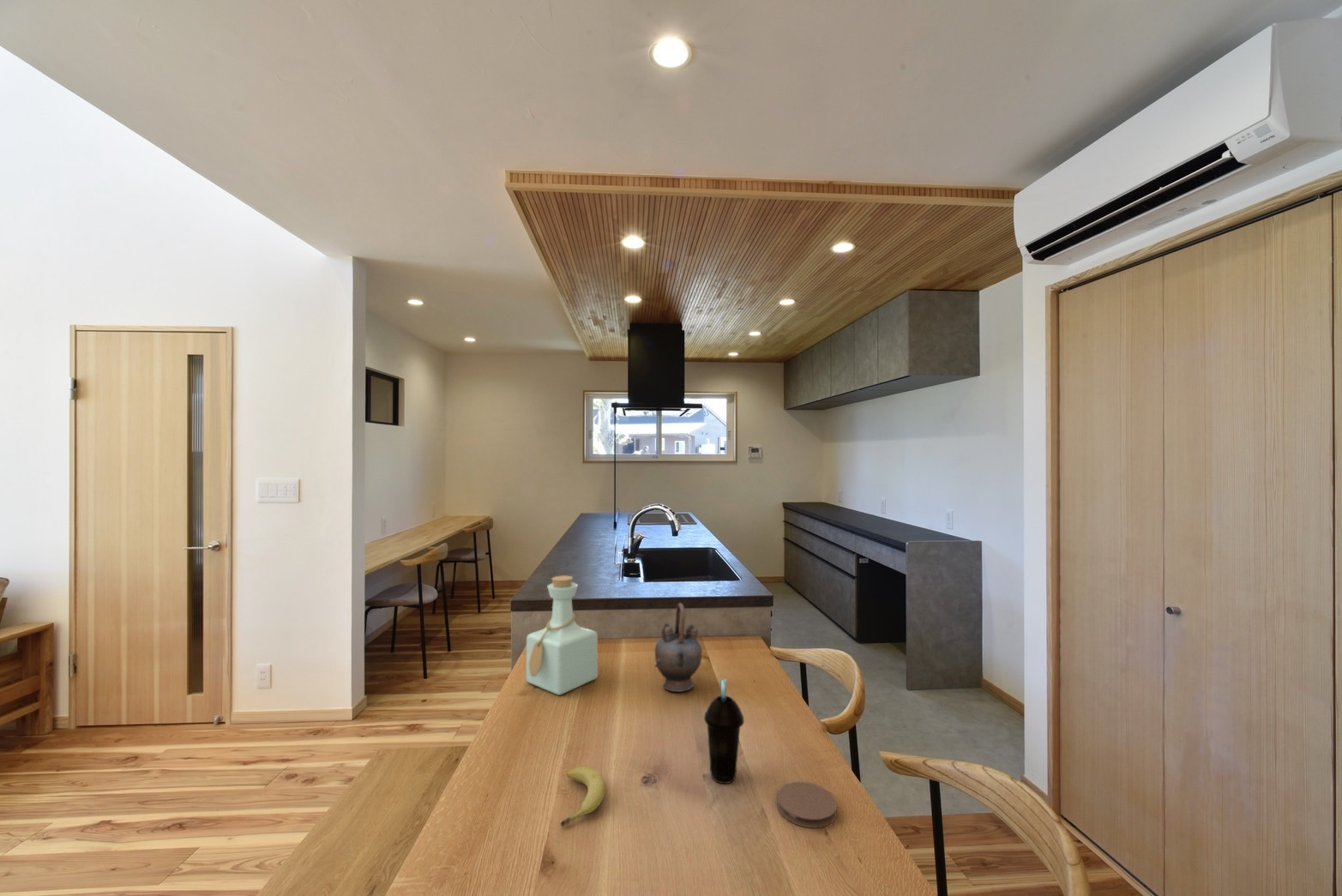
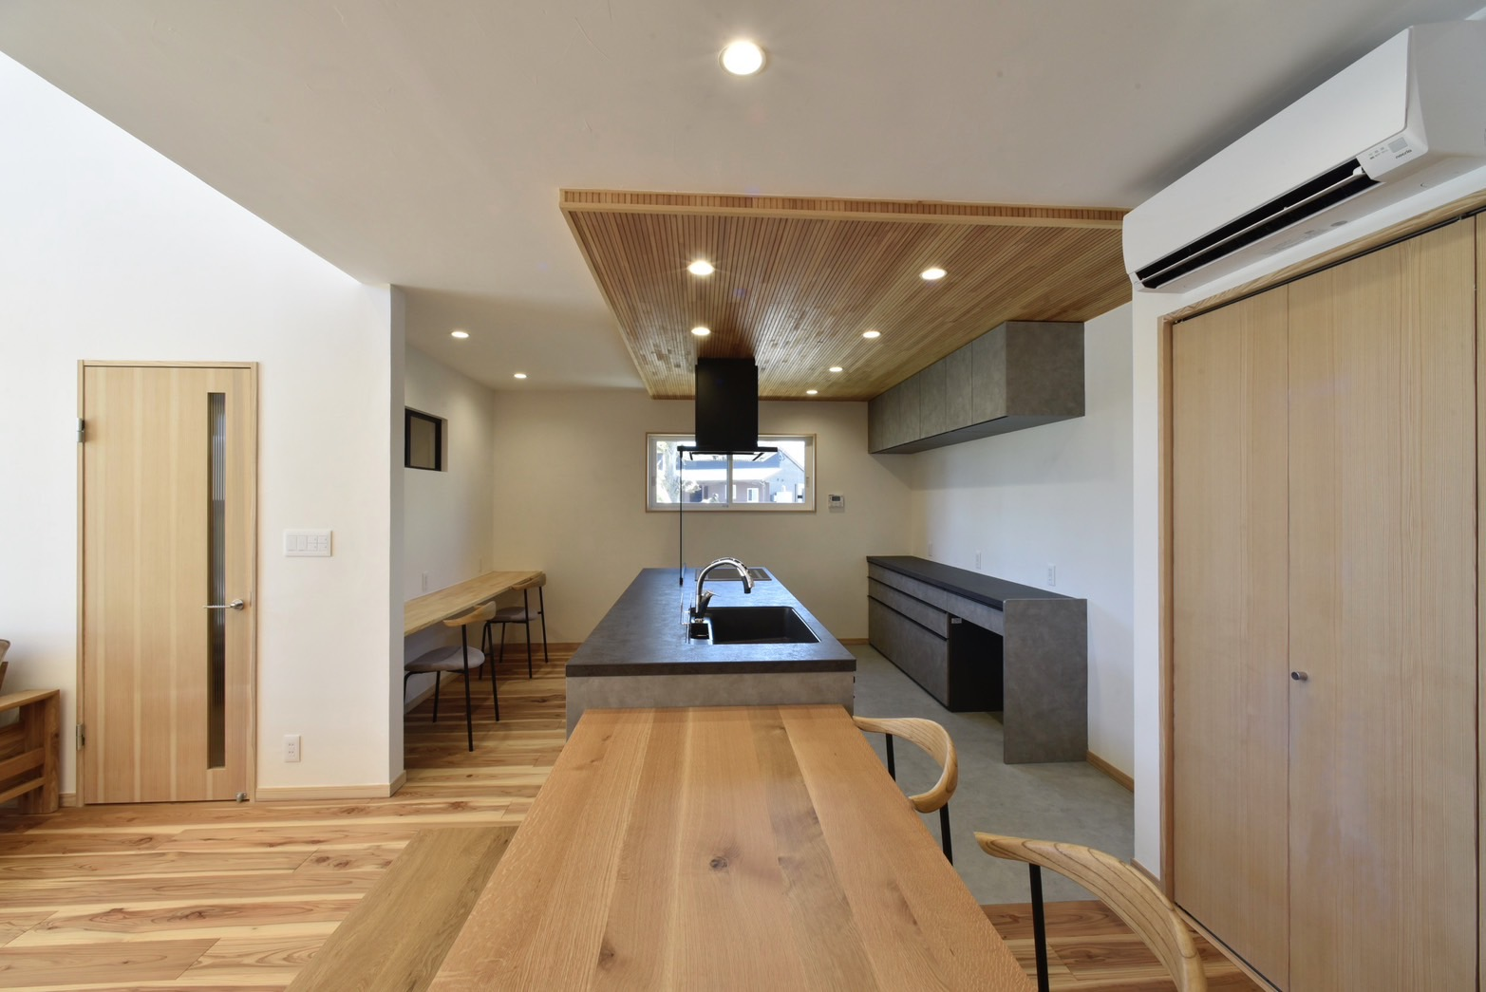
- cup (724, 728)
- teapot (678, 646)
- bottle (558, 630)
- coaster (806, 803)
- fruit (587, 791)
